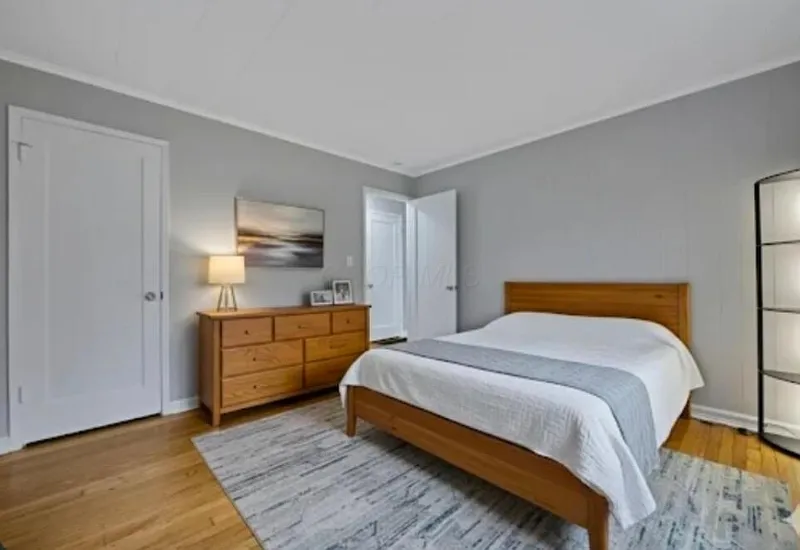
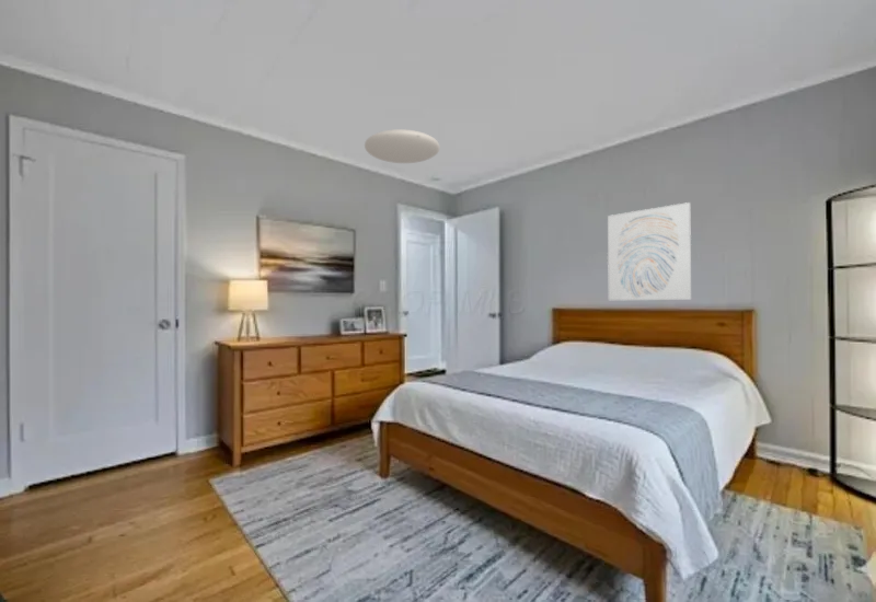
+ wall art (646, 254)
+ ceiling light (402, 147)
